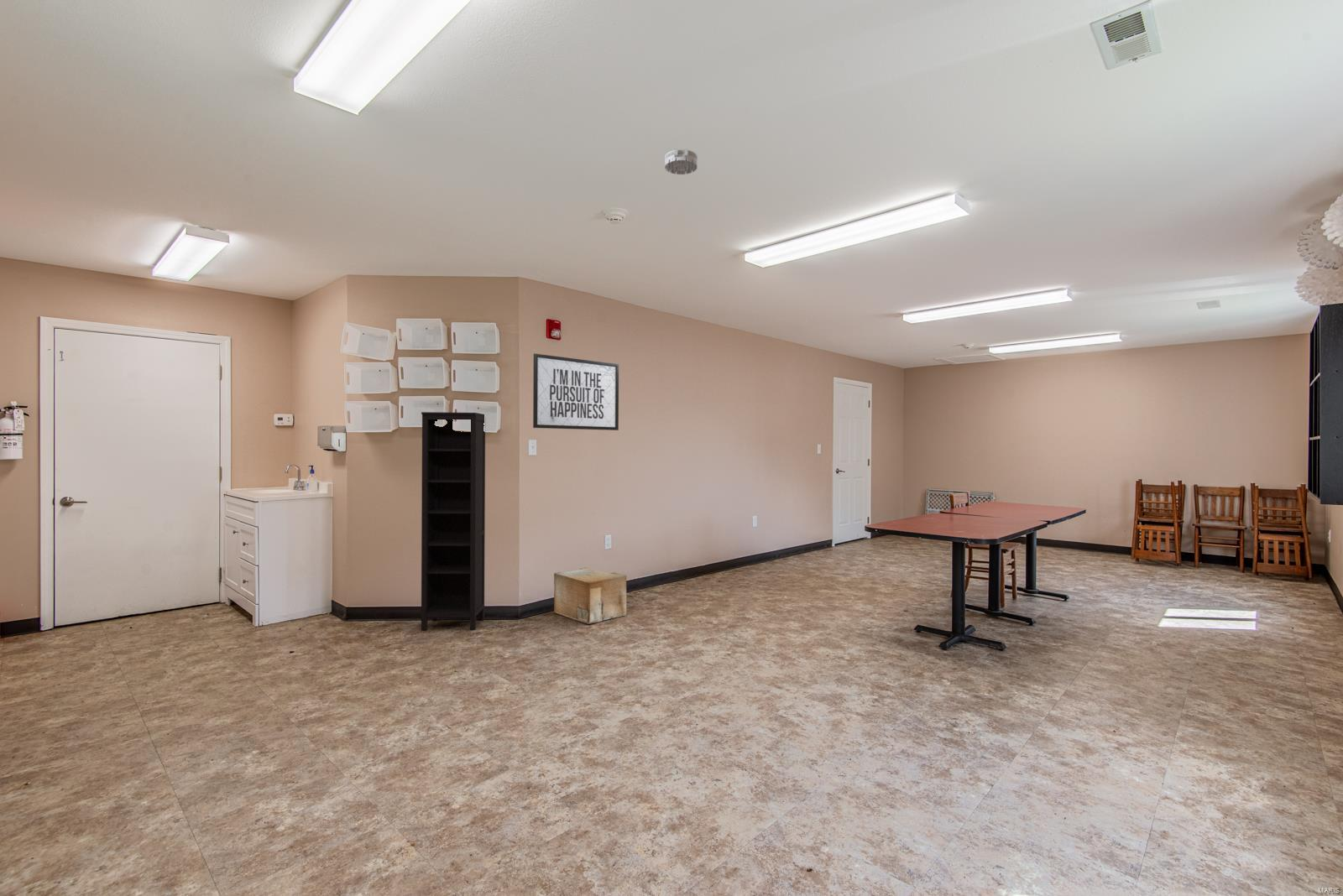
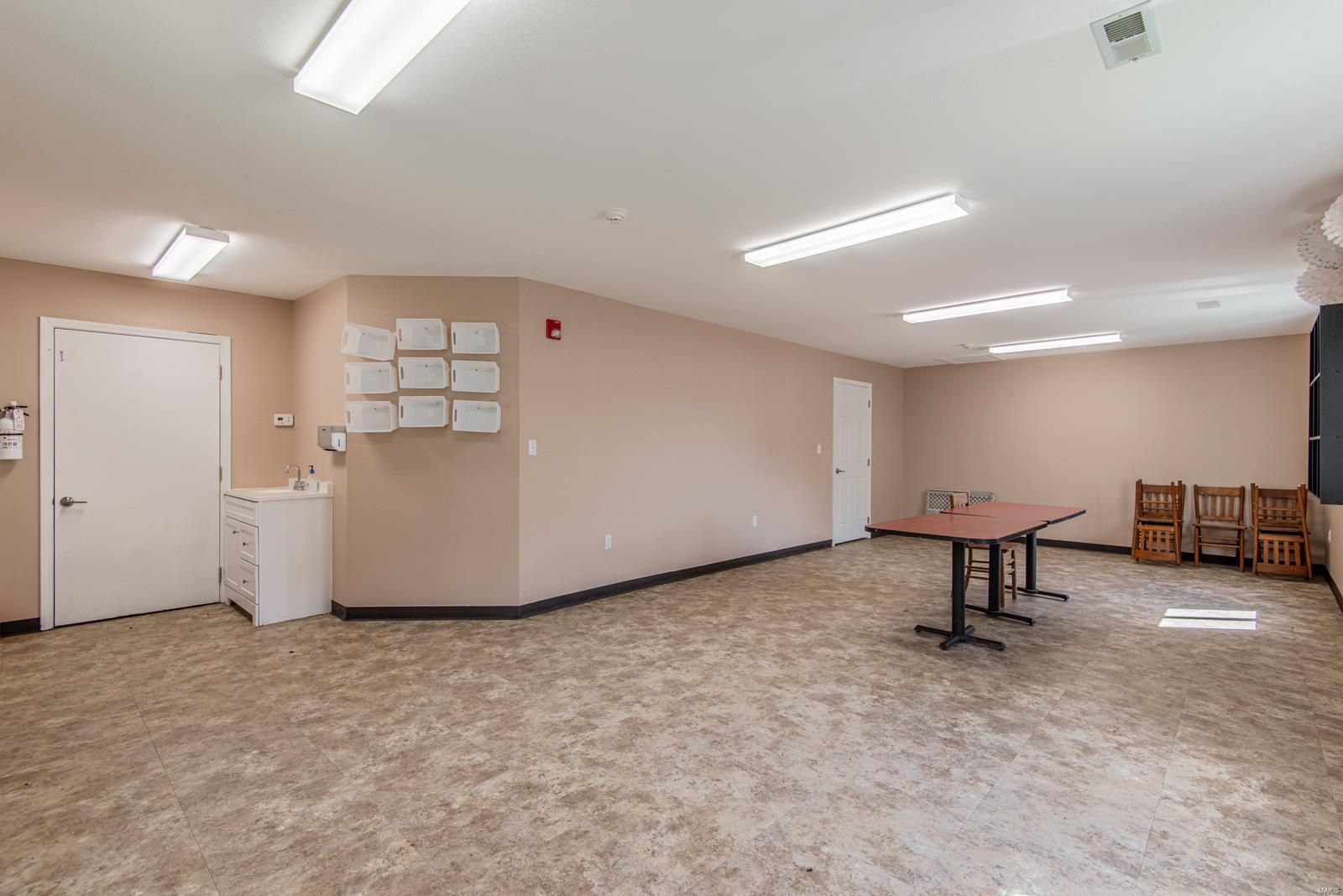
- mirror (578, 393)
- smoke detector (681, 161)
- bookcase (454, 518)
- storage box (589, 593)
